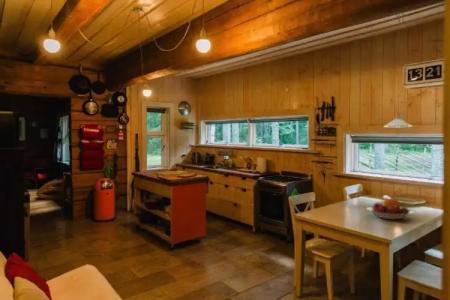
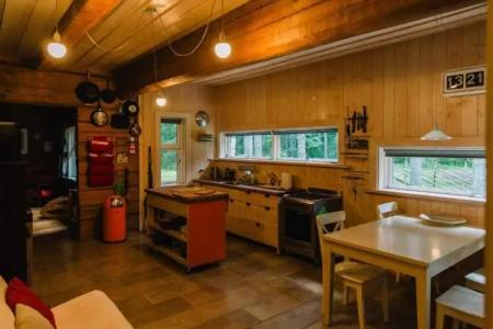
- fruit bowl (389, 208)
